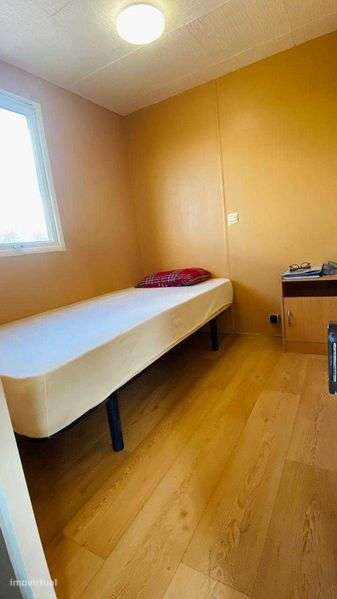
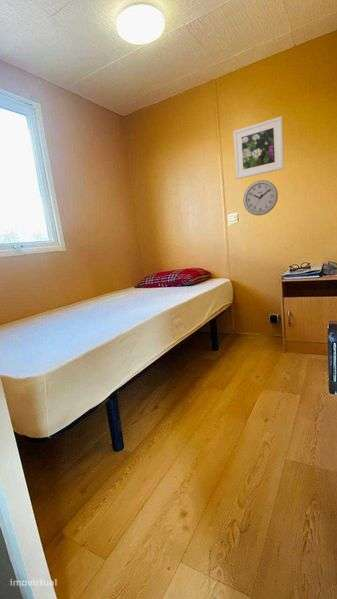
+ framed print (257, 149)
+ wall clock (259, 198)
